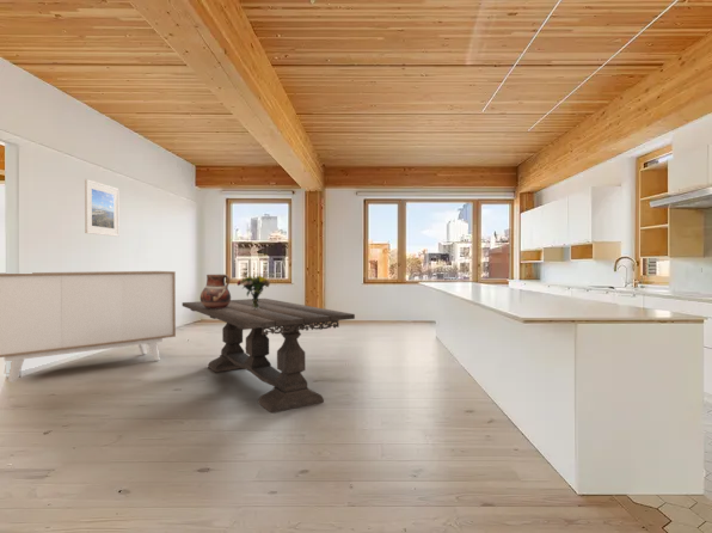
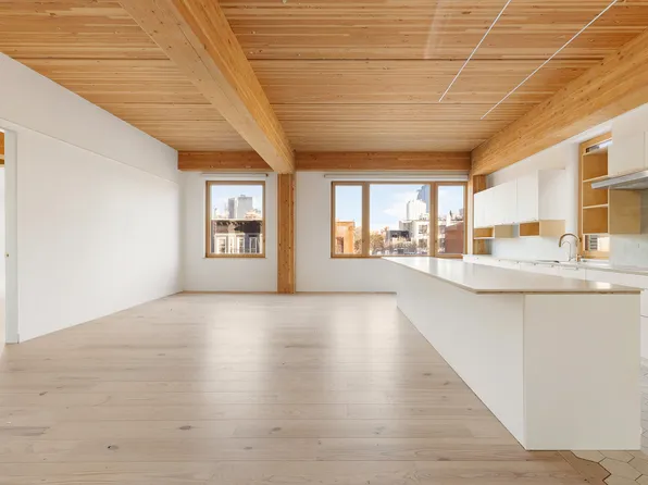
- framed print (103, 209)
- ceramic pot (215, 290)
- dining table (257, 344)
- bouquet (257, 292)
- sideboard (86, 319)
